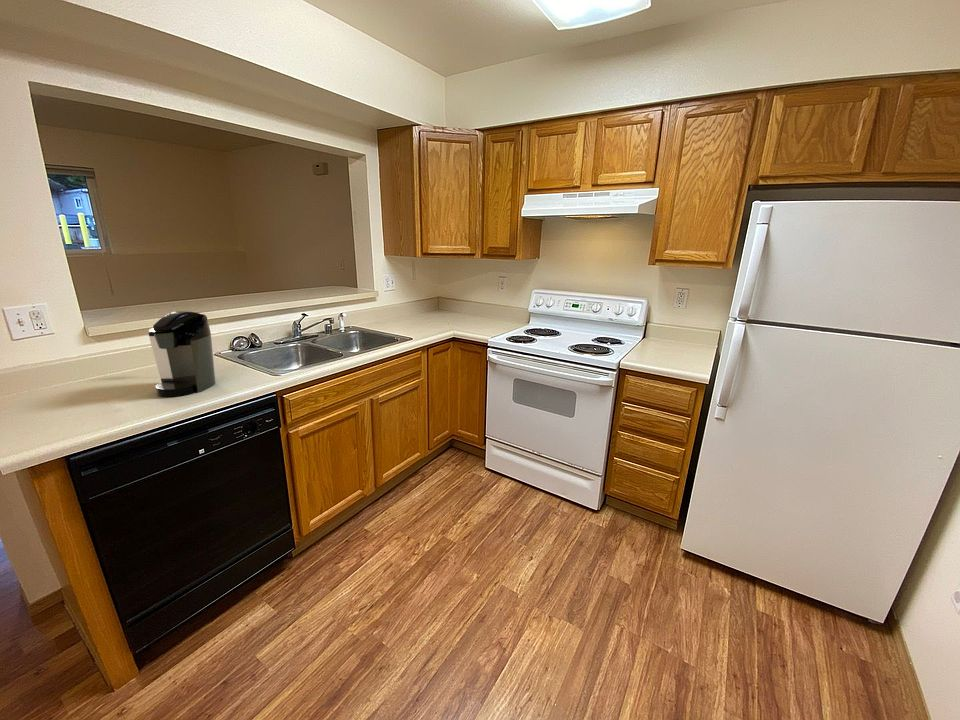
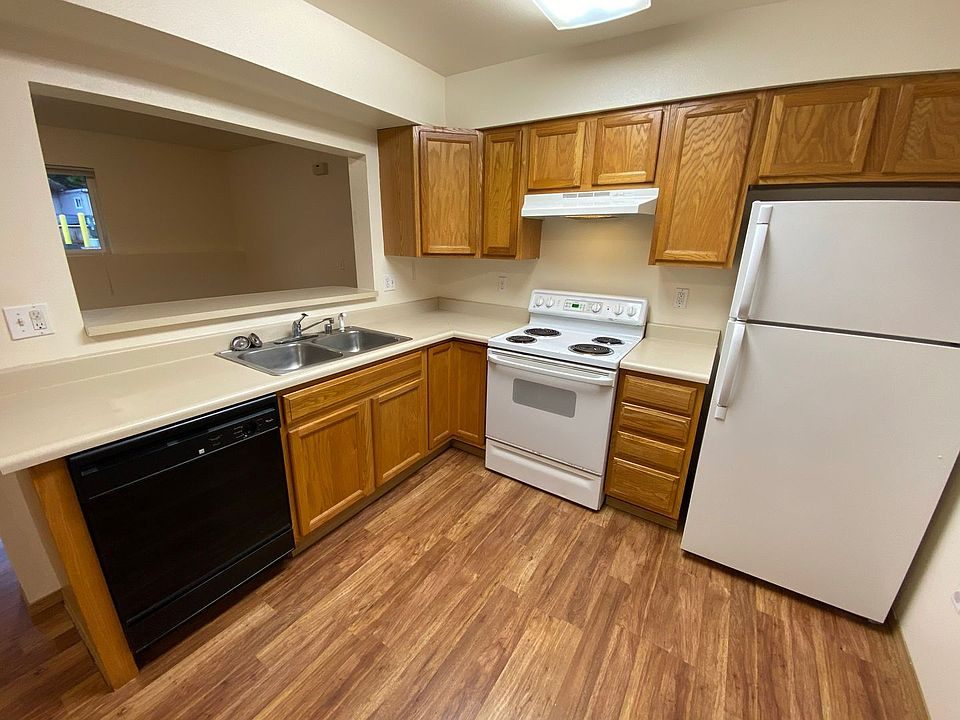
- coffee maker (172, 349)
